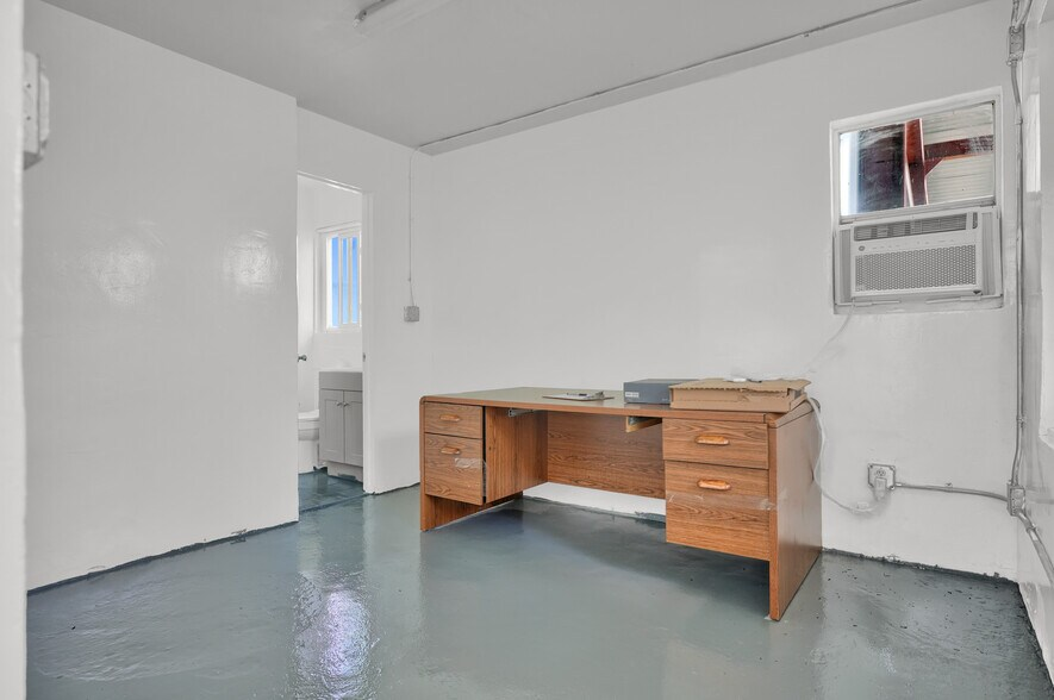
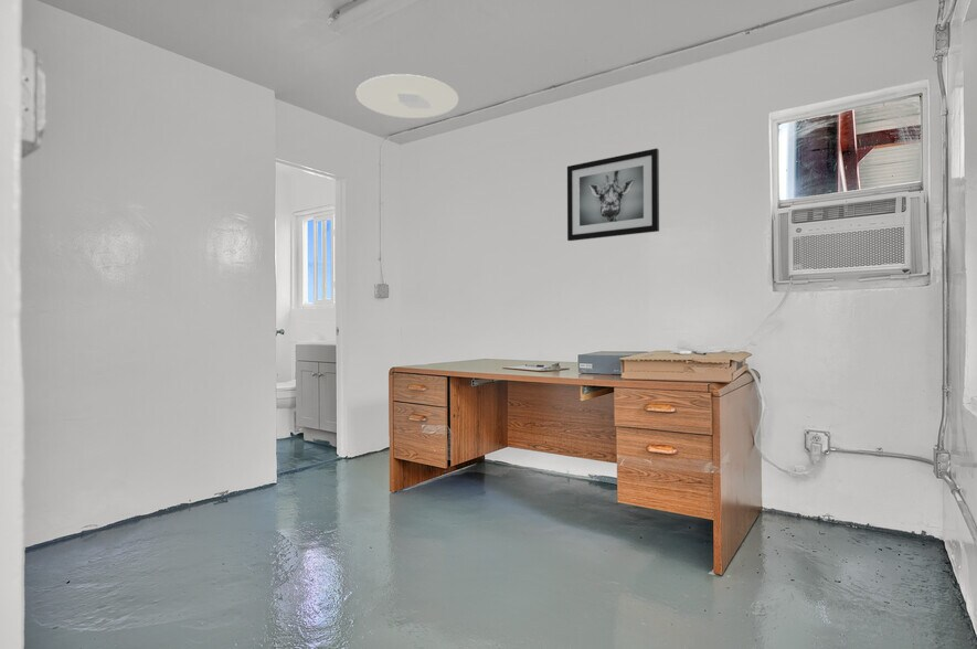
+ ceiling light (407, 93)
+ wall art (610, 196)
